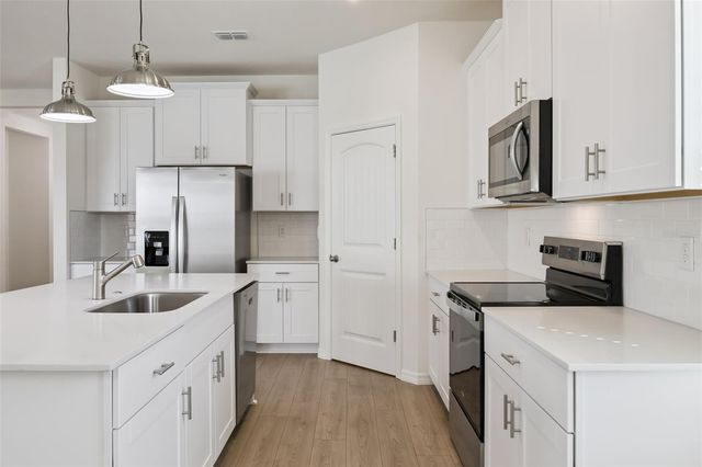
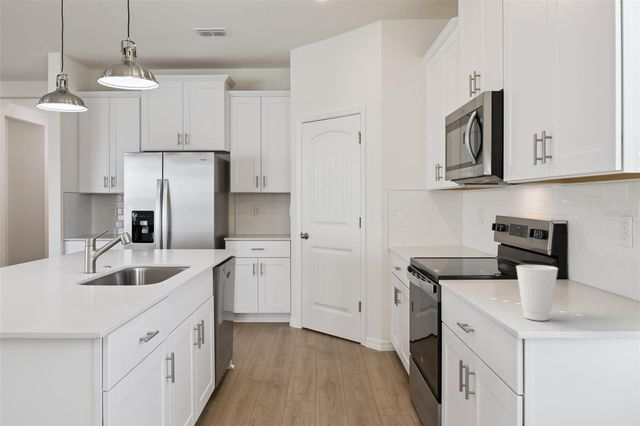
+ cup (536, 292)
